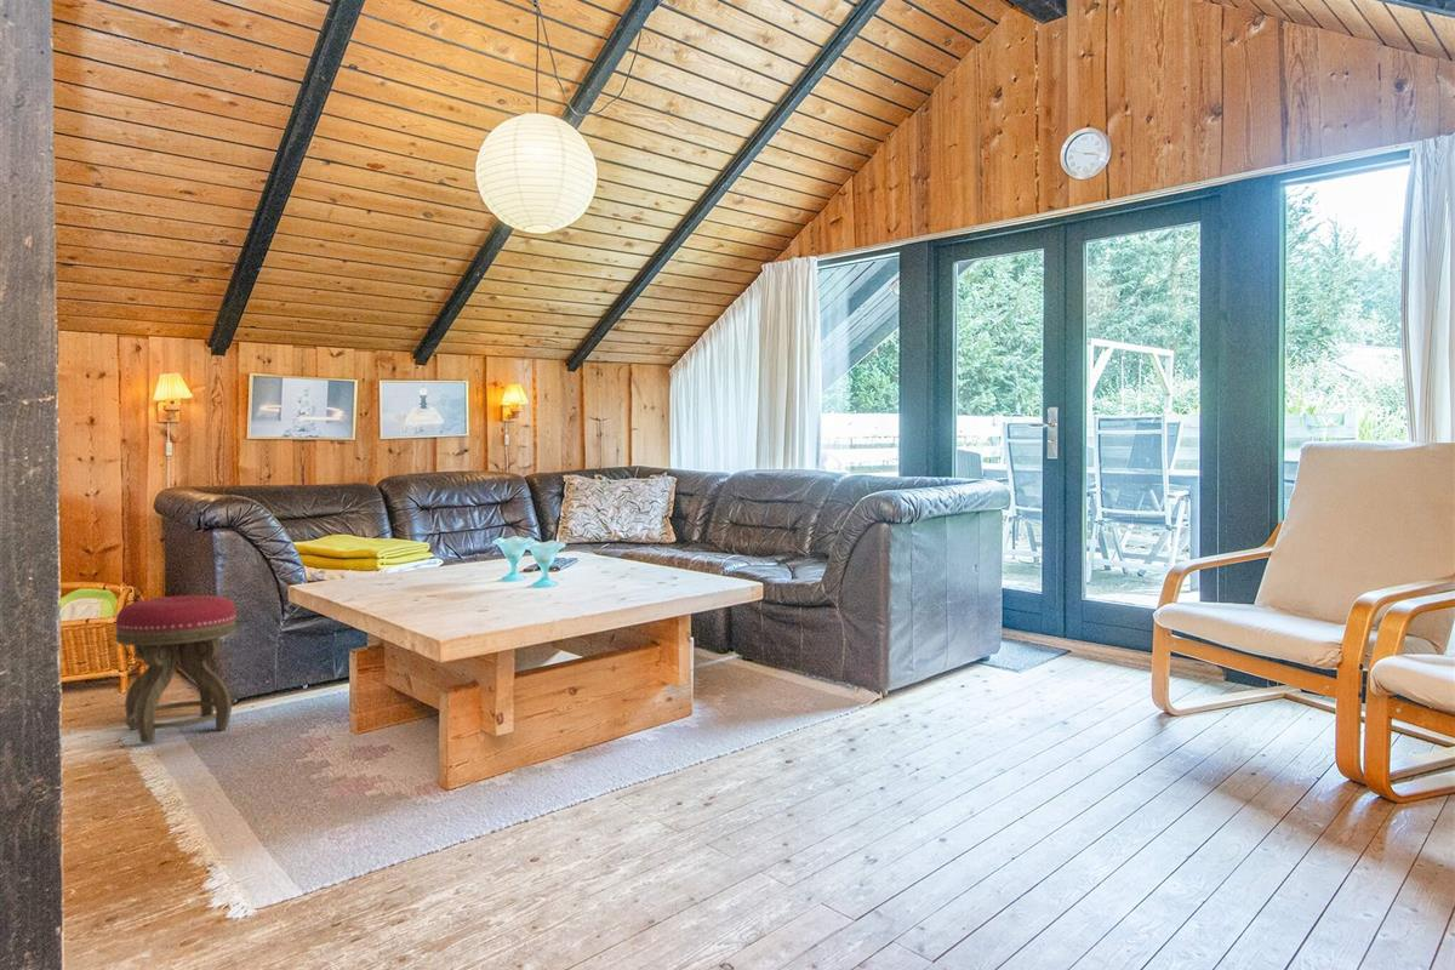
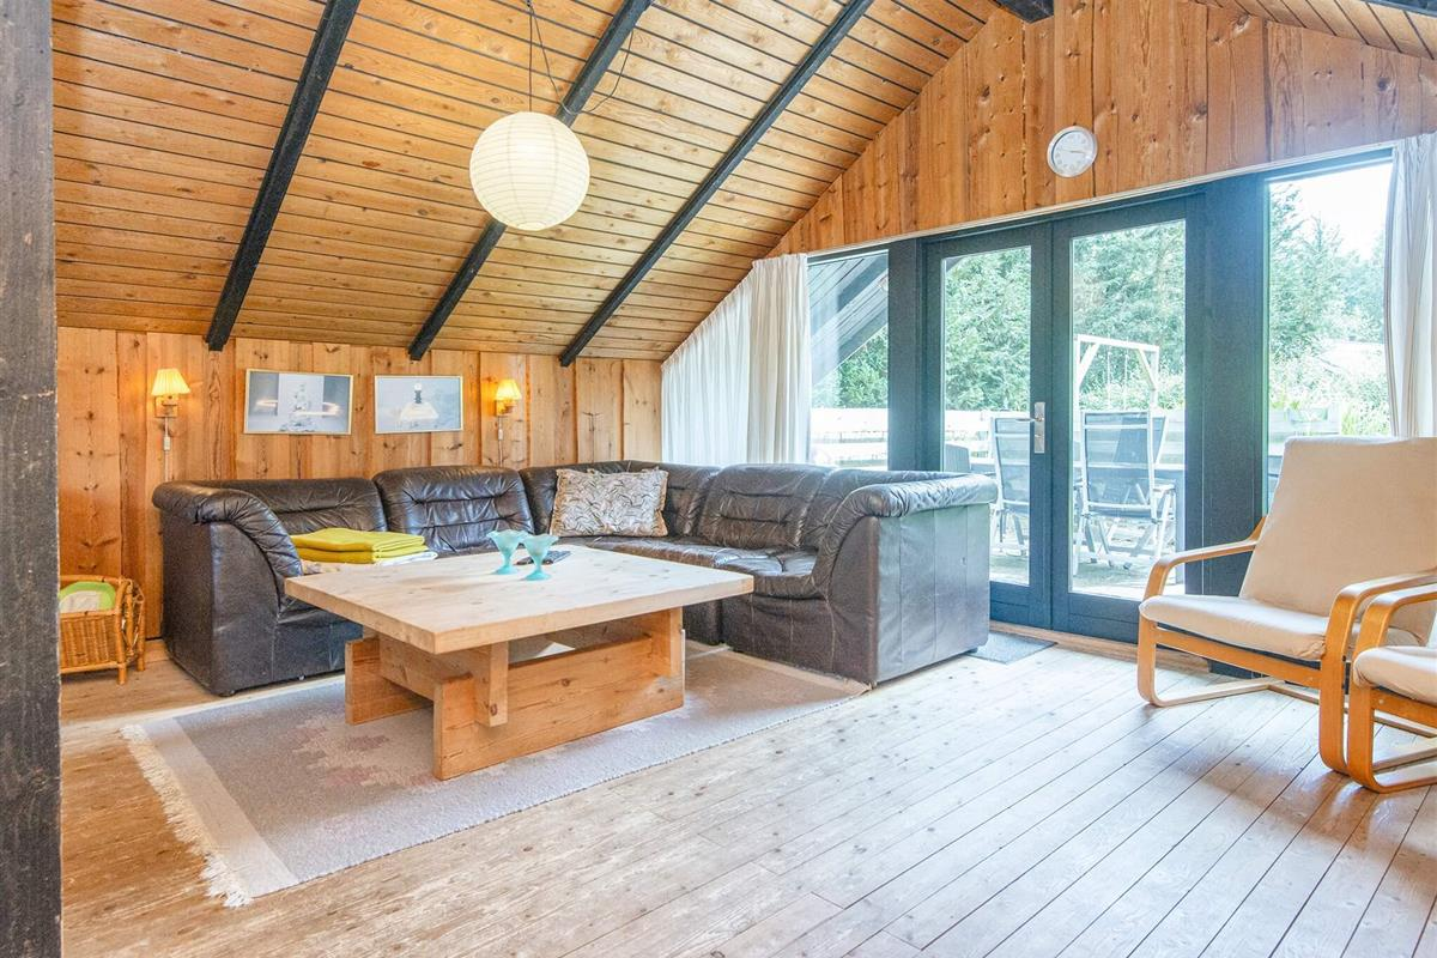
- stool (176, 663)
